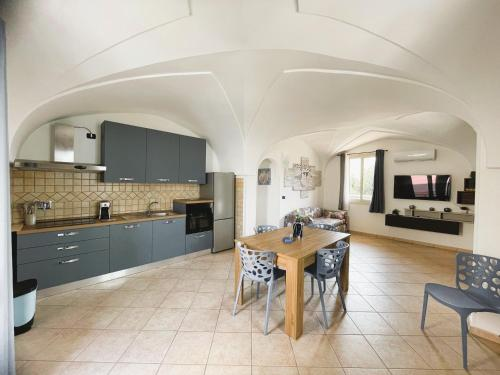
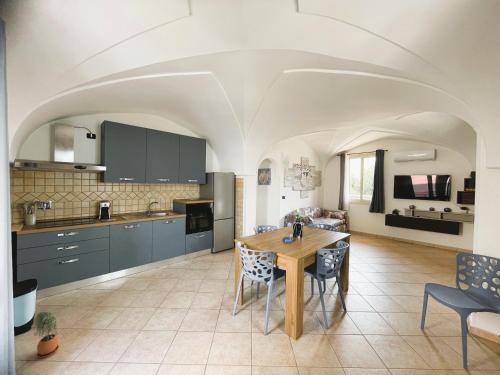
+ potted plant (45, 334)
